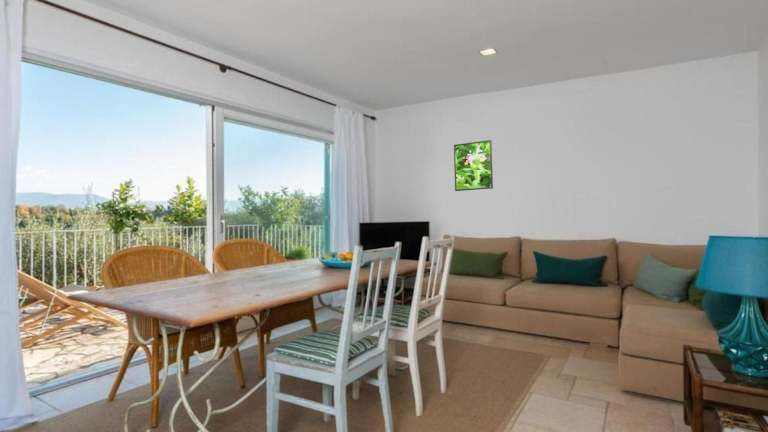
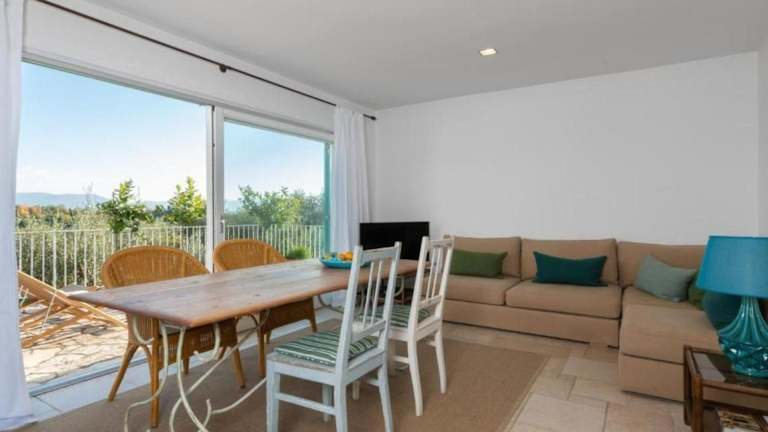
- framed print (472, 166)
